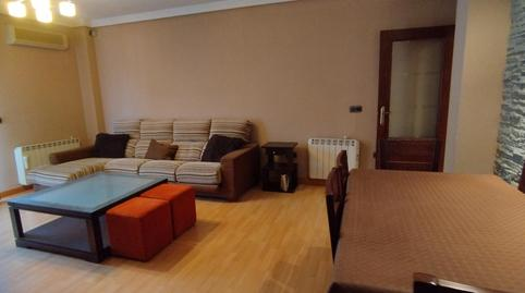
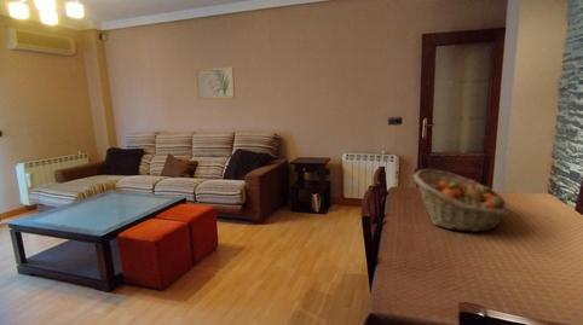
+ fruit basket (458, 197)
+ wall art (214, 83)
